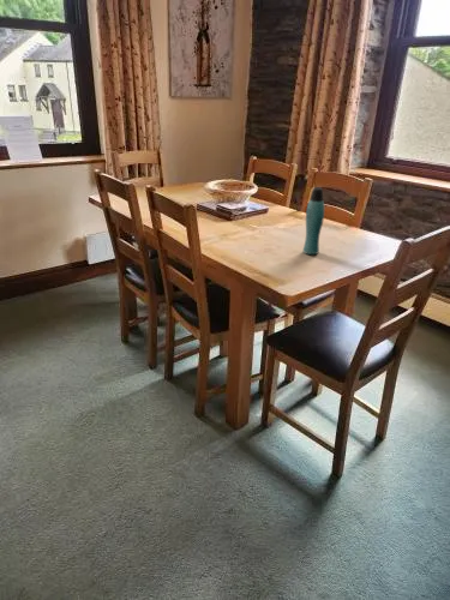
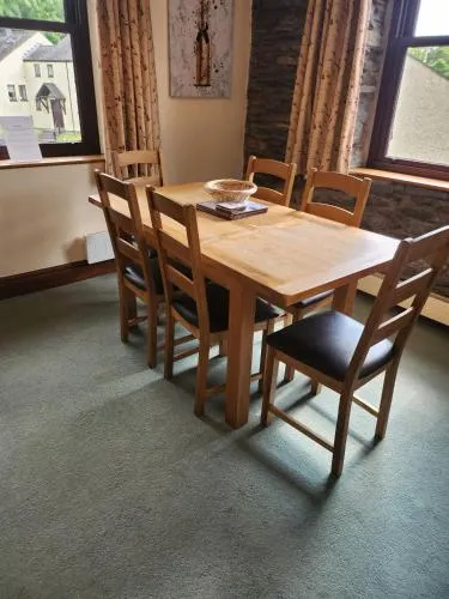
- bottle (313, 221)
